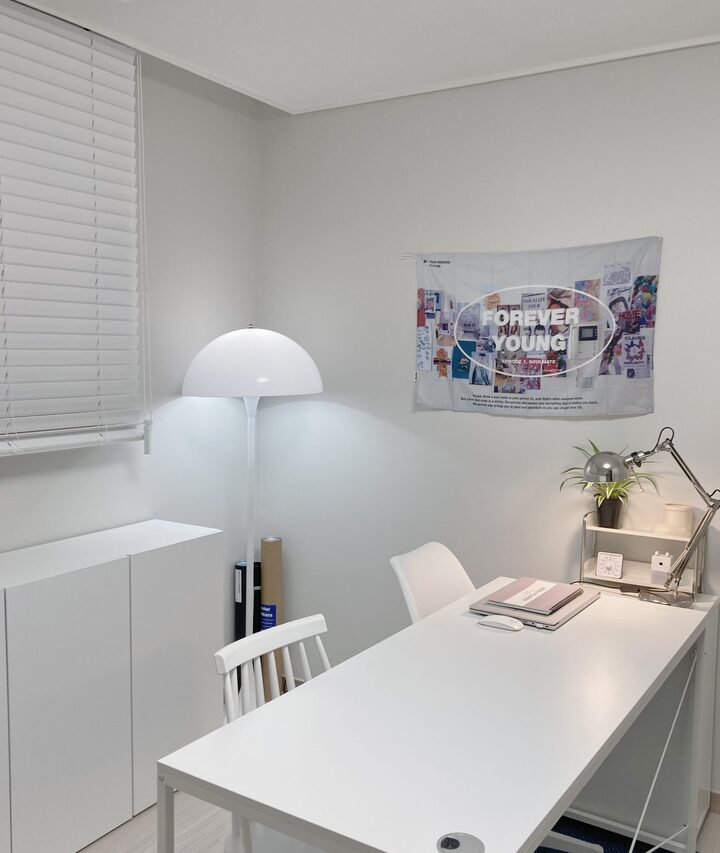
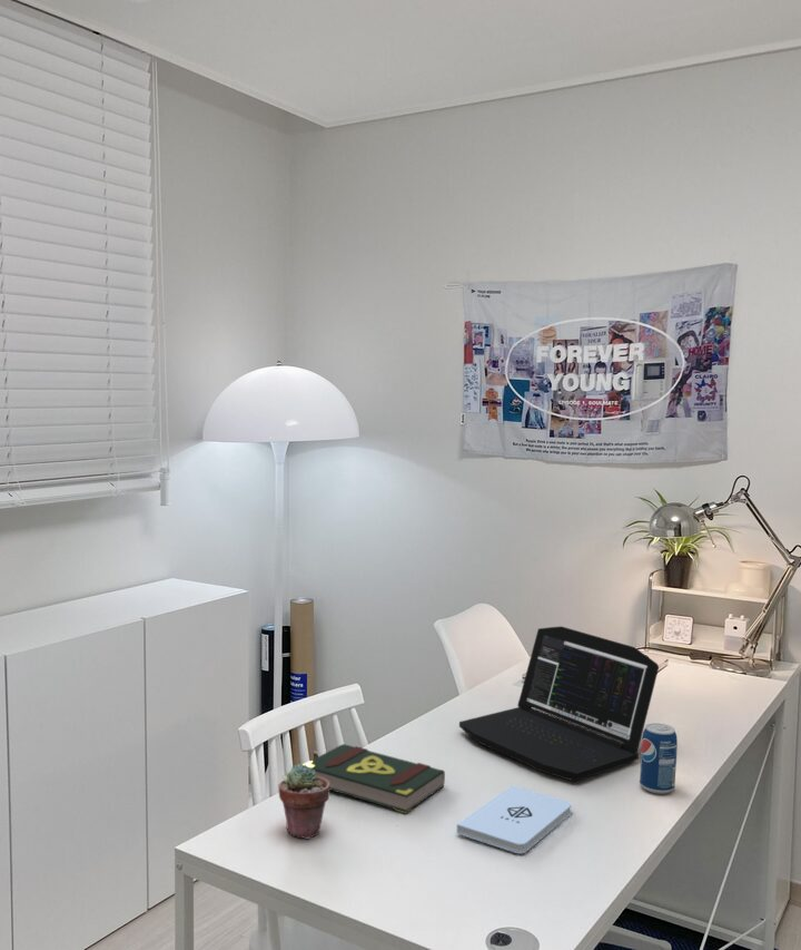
+ potted succulent (304, 797)
+ book (373, 775)
+ laptop (553, 694)
+ beverage can (659, 757)
+ notepad (516, 817)
